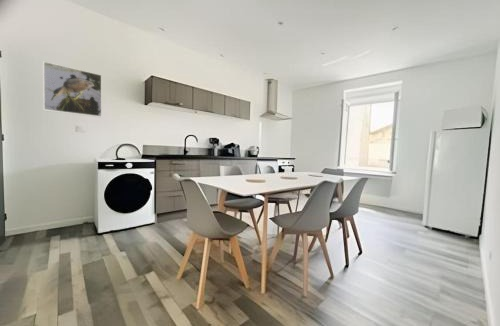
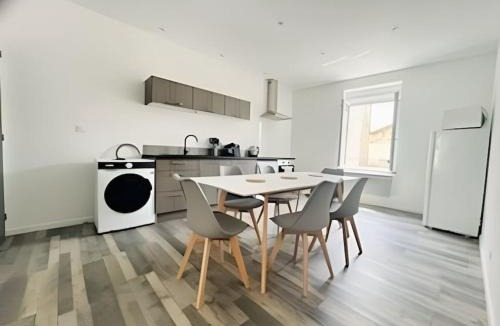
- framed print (74, 91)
